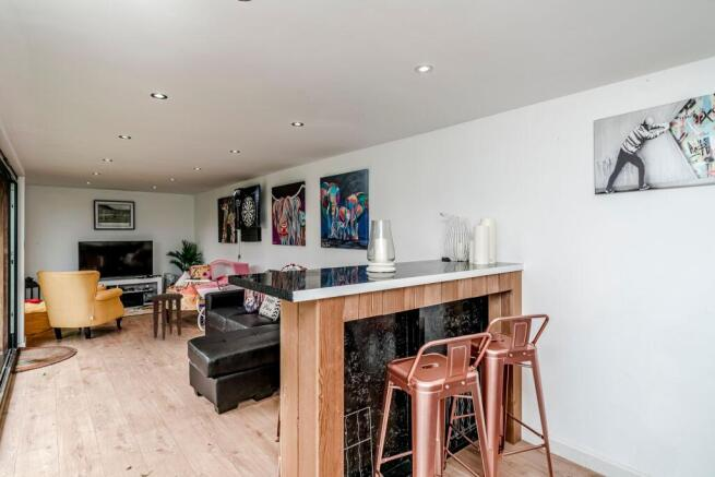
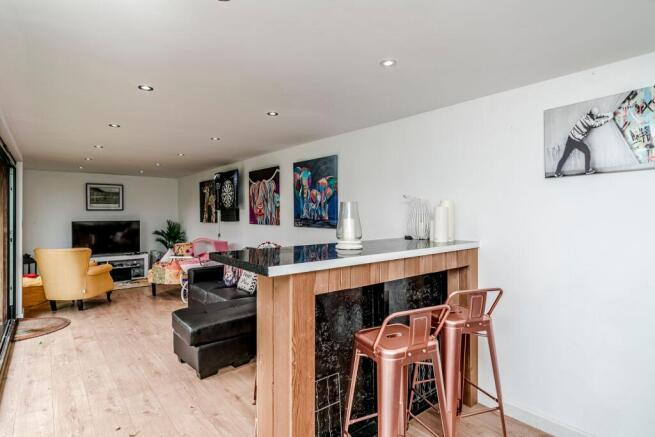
- side table (168, 314)
